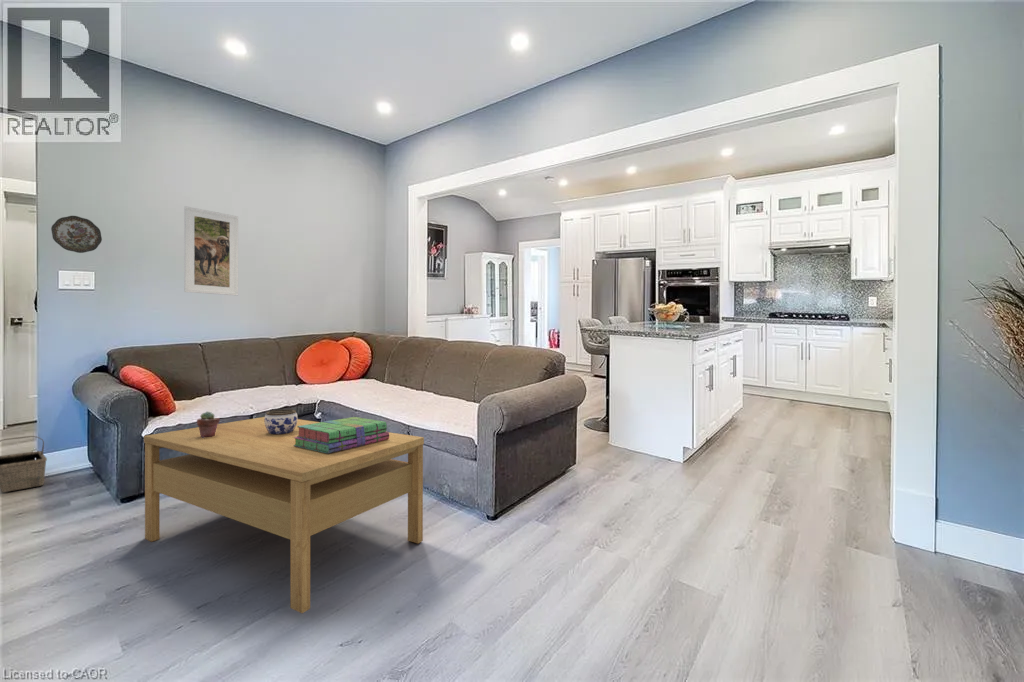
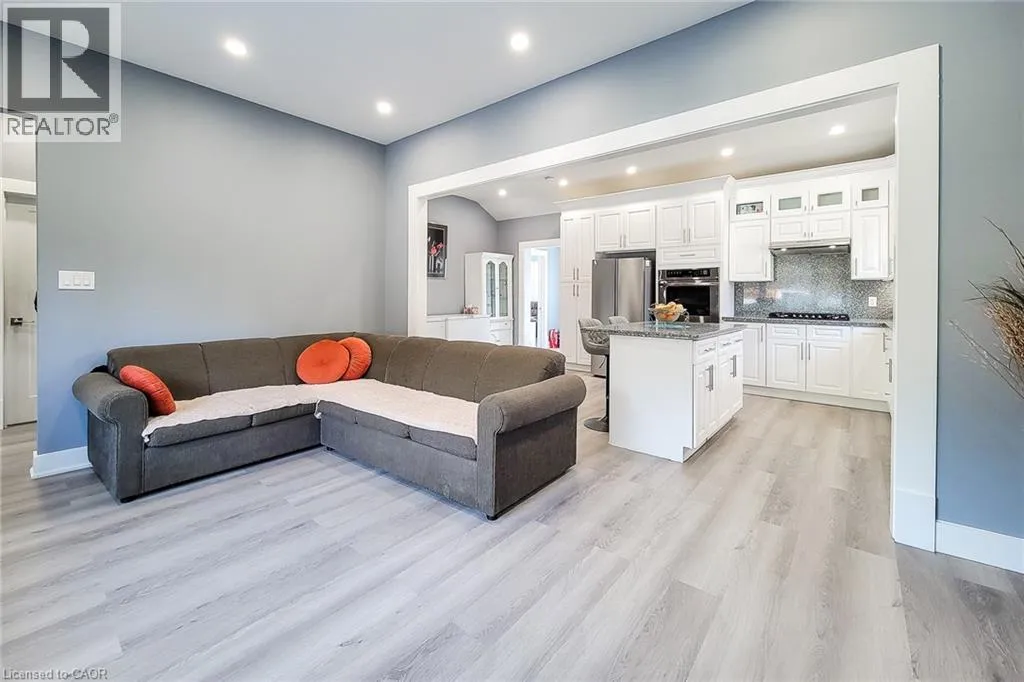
- basket (18, 461)
- stack of books (343, 432)
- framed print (212, 252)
- coffee table (283, 488)
- potted succulent (208, 423)
- decorative plate (77, 234)
- jar (281, 421)
